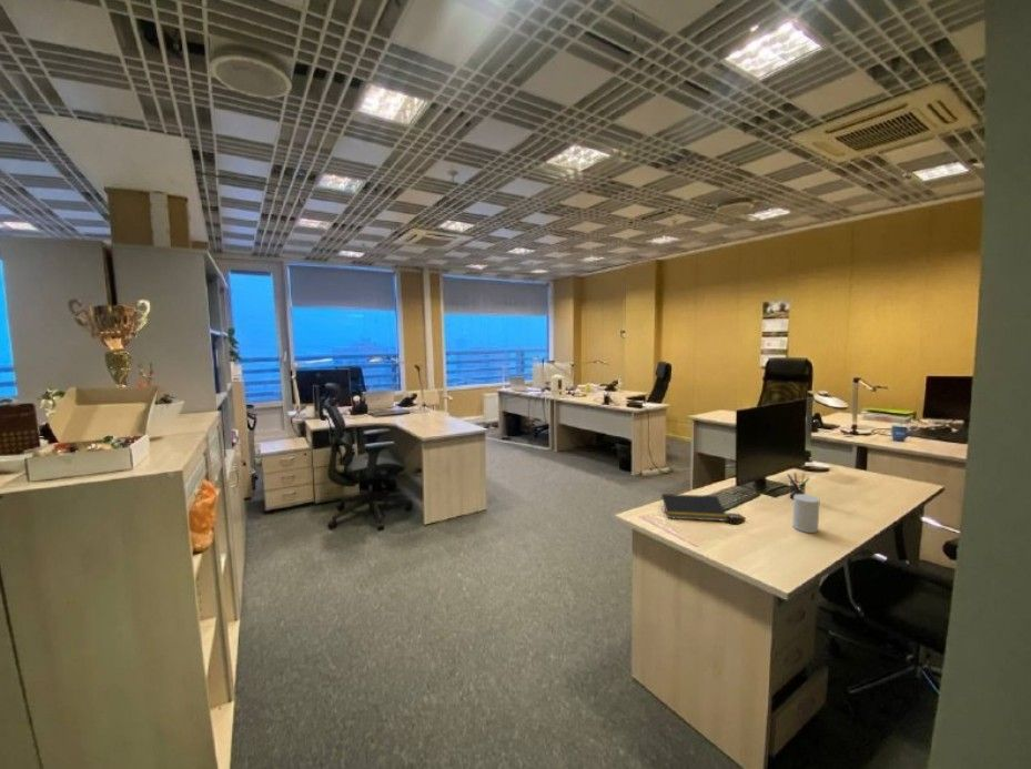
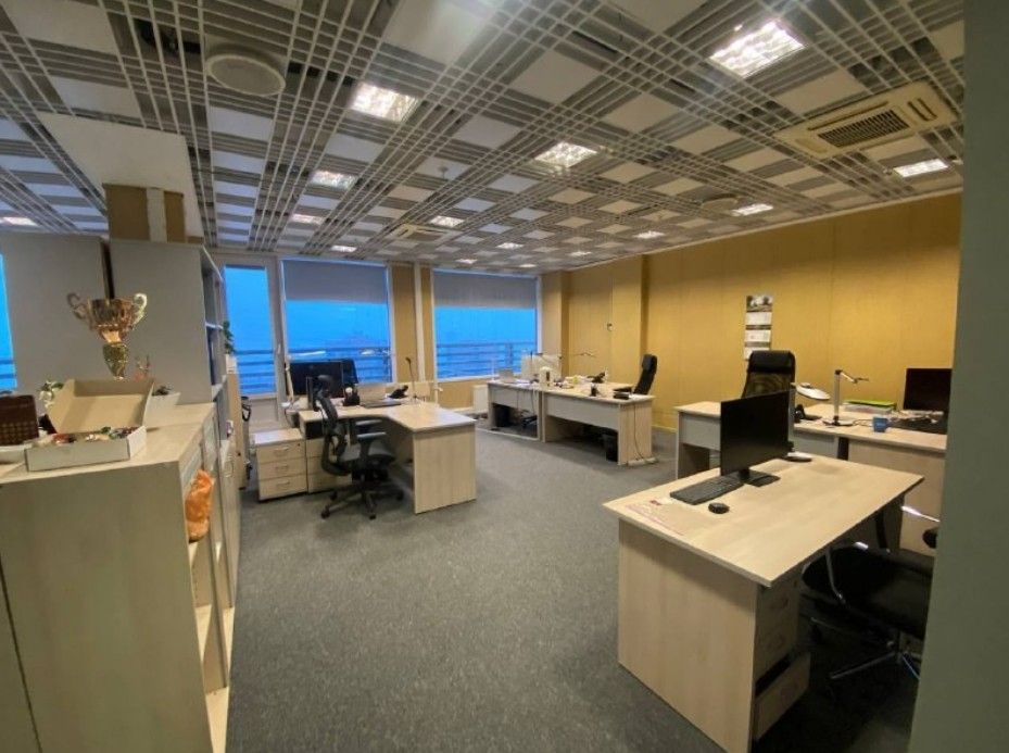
- cup (806, 513)
- pen holder (799, 485)
- notepad (693, 506)
